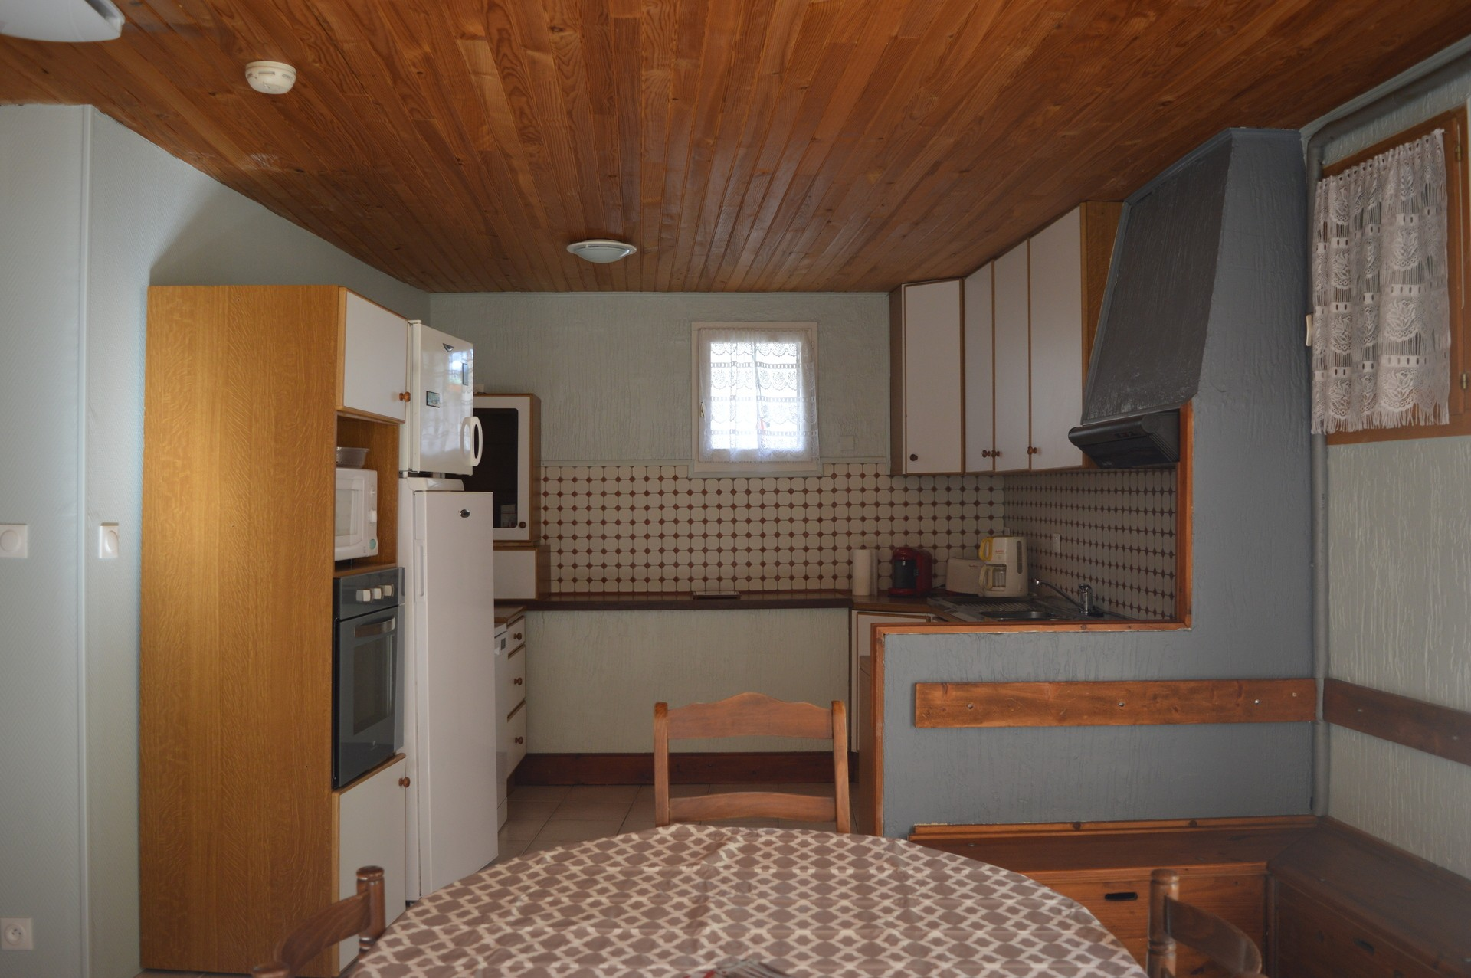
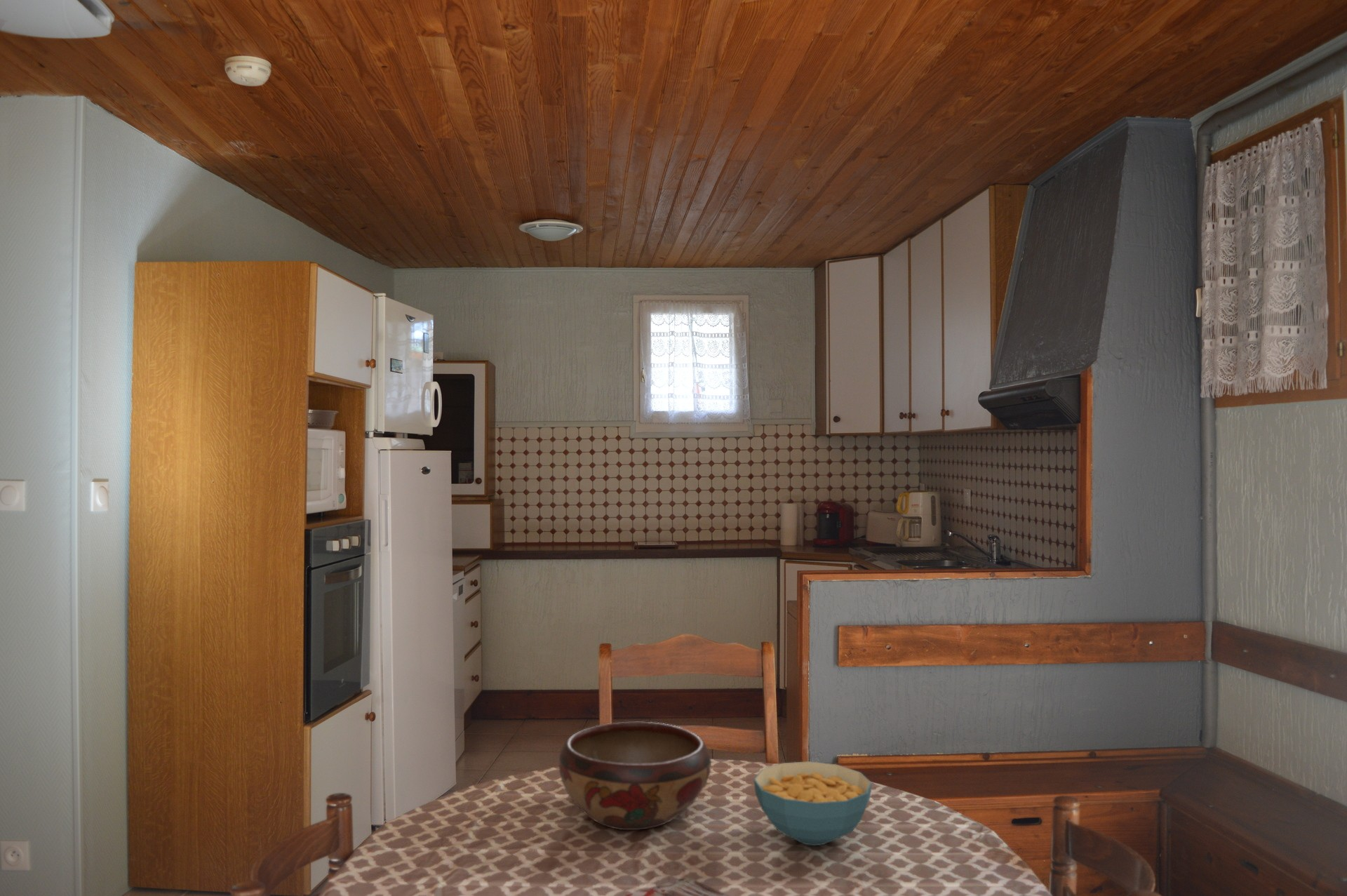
+ cereal bowl (812, 809)
+ decorative bowl (635, 777)
